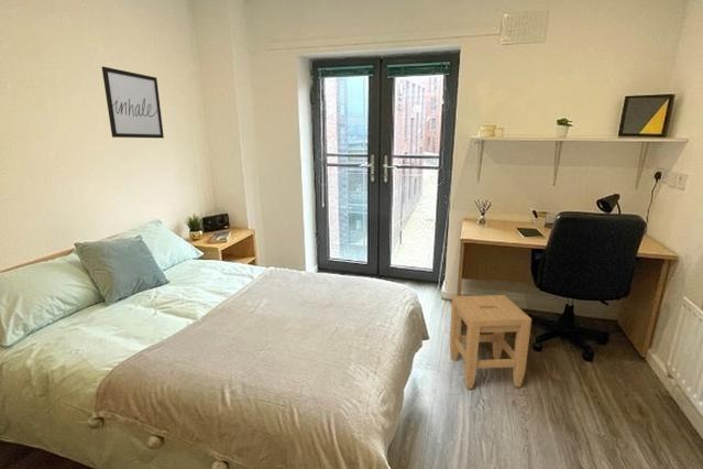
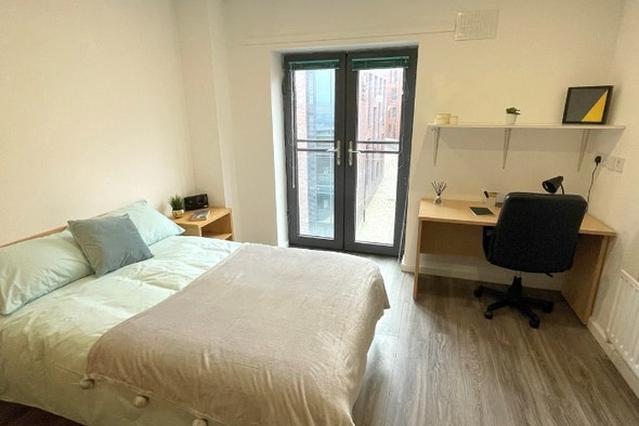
- wall art (135, 106)
- stool (486, 339)
